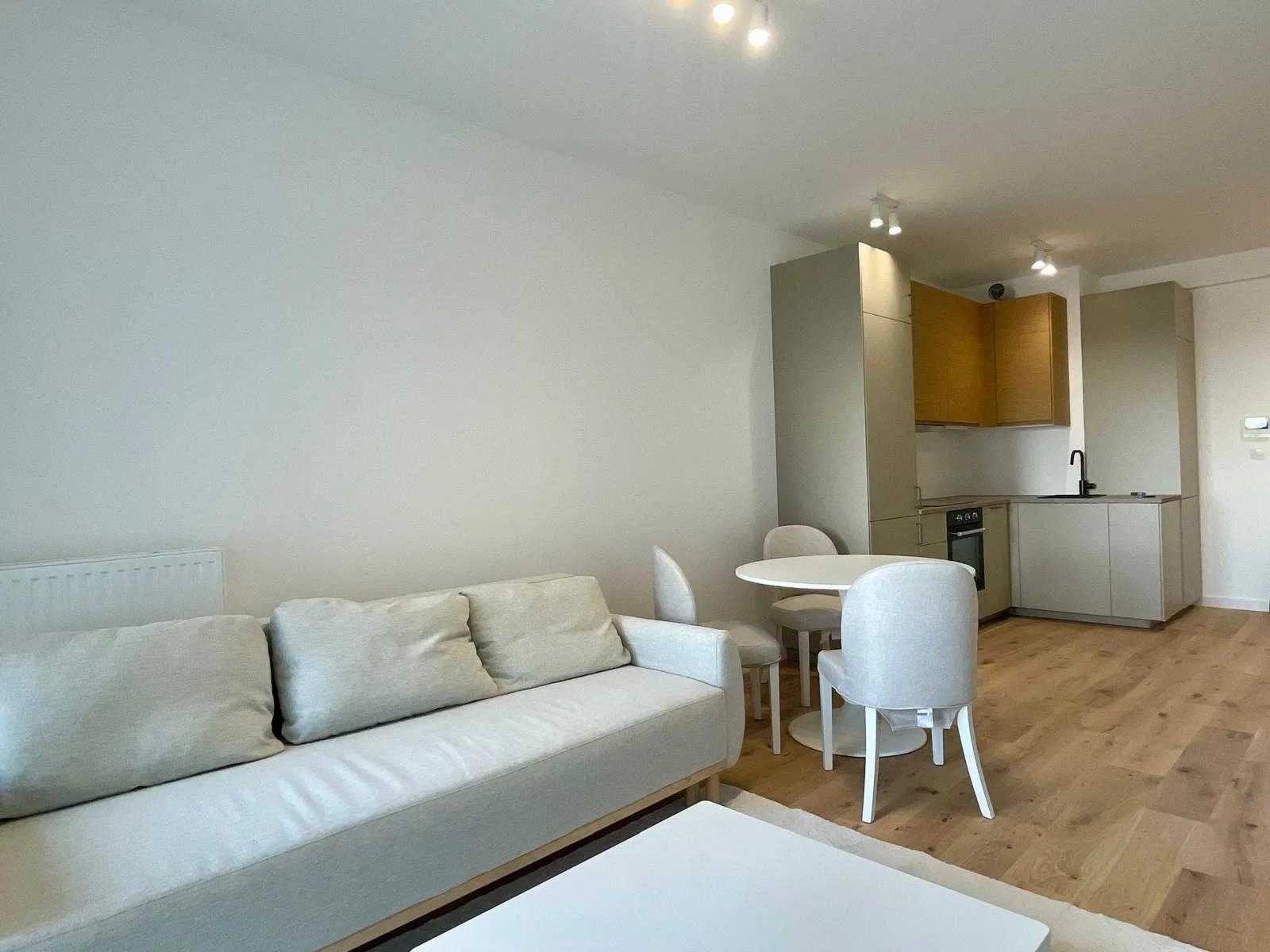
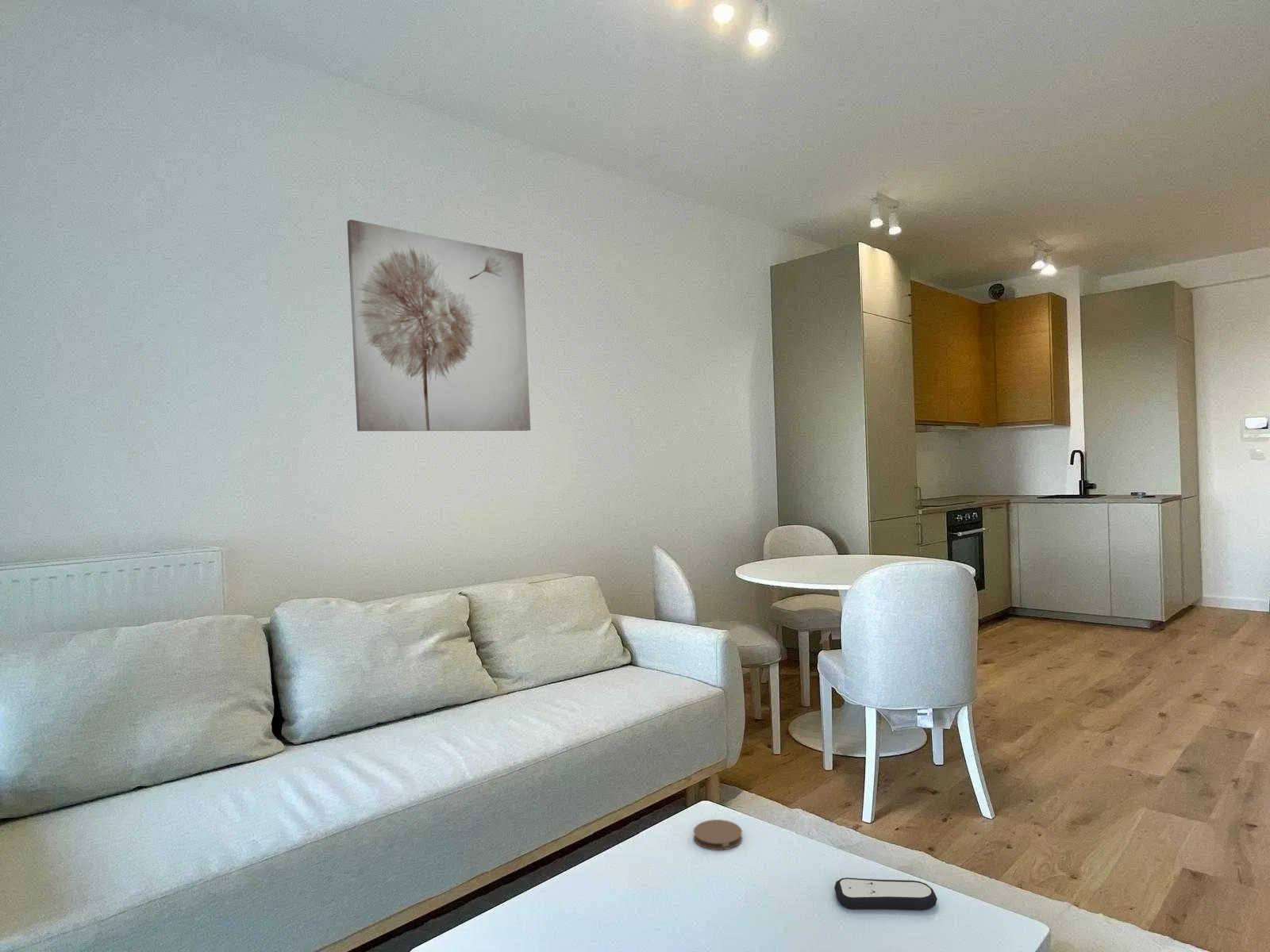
+ coaster (718, 834)
+ wall art (447, 335)
+ remote control (885, 893)
